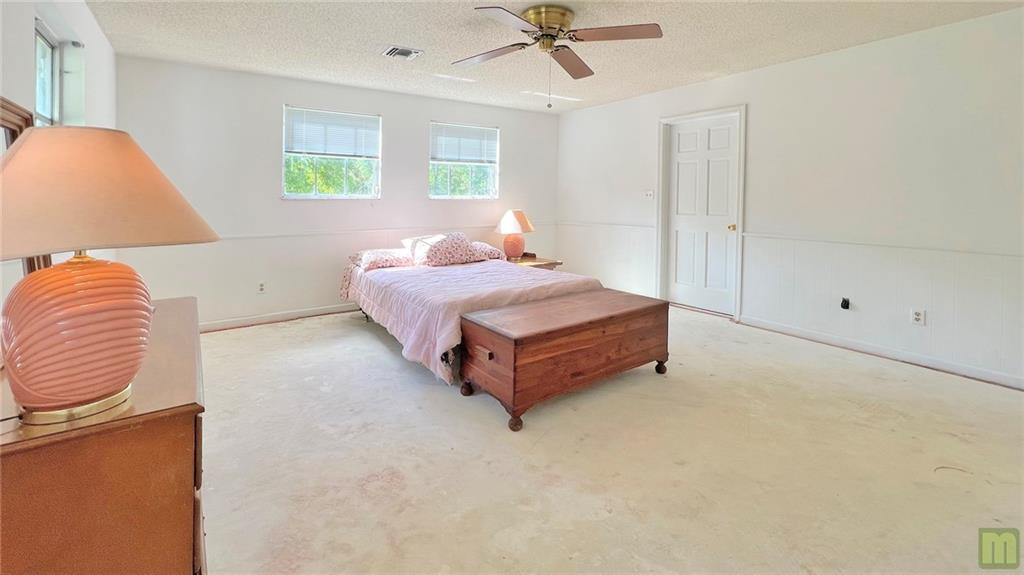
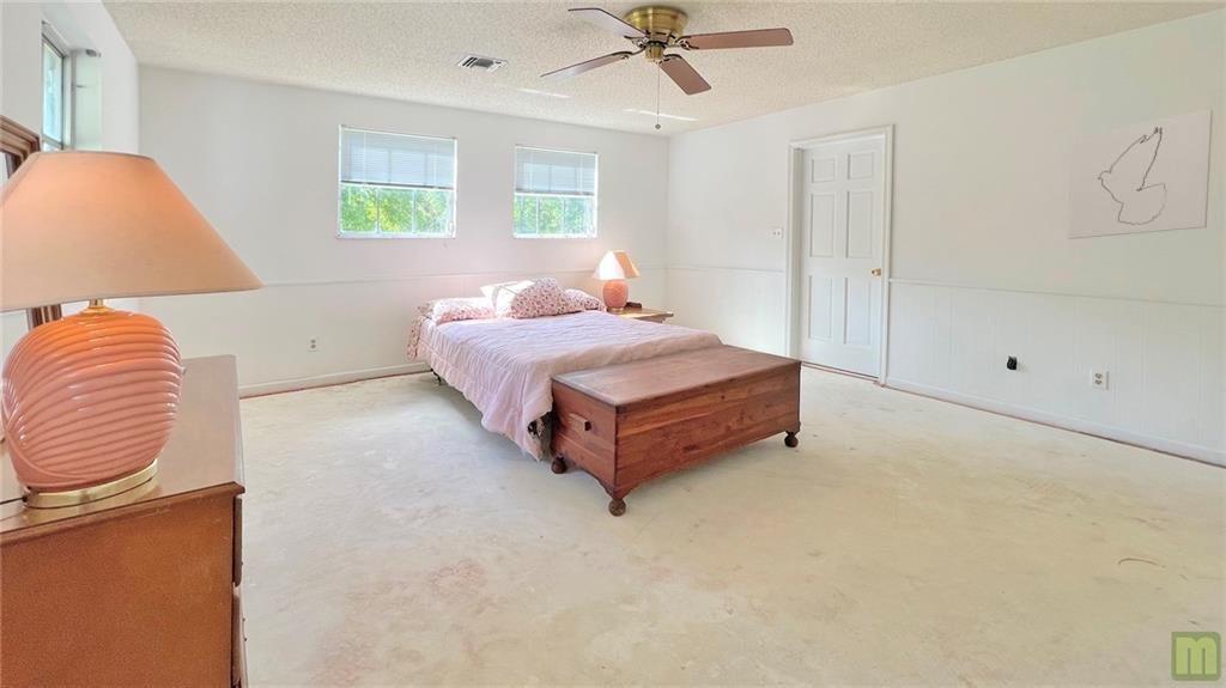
+ wall art (1134, 178)
